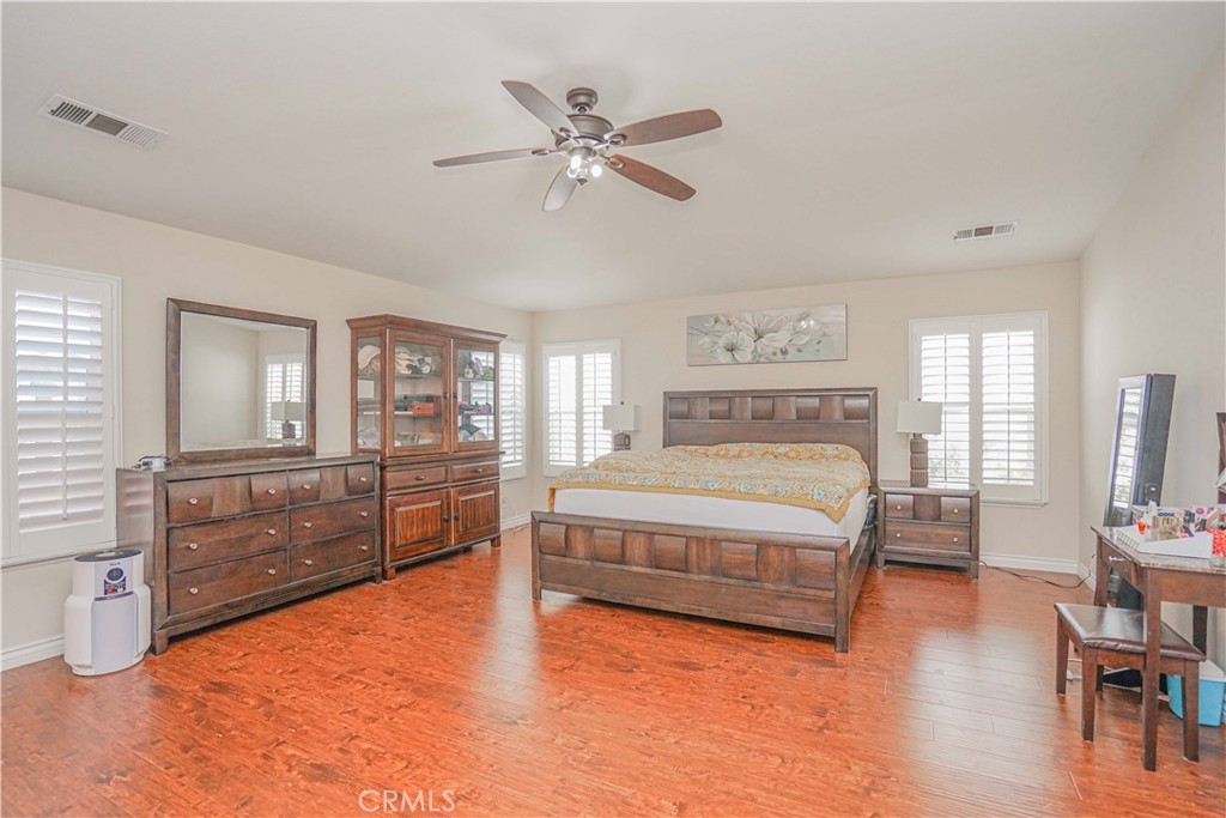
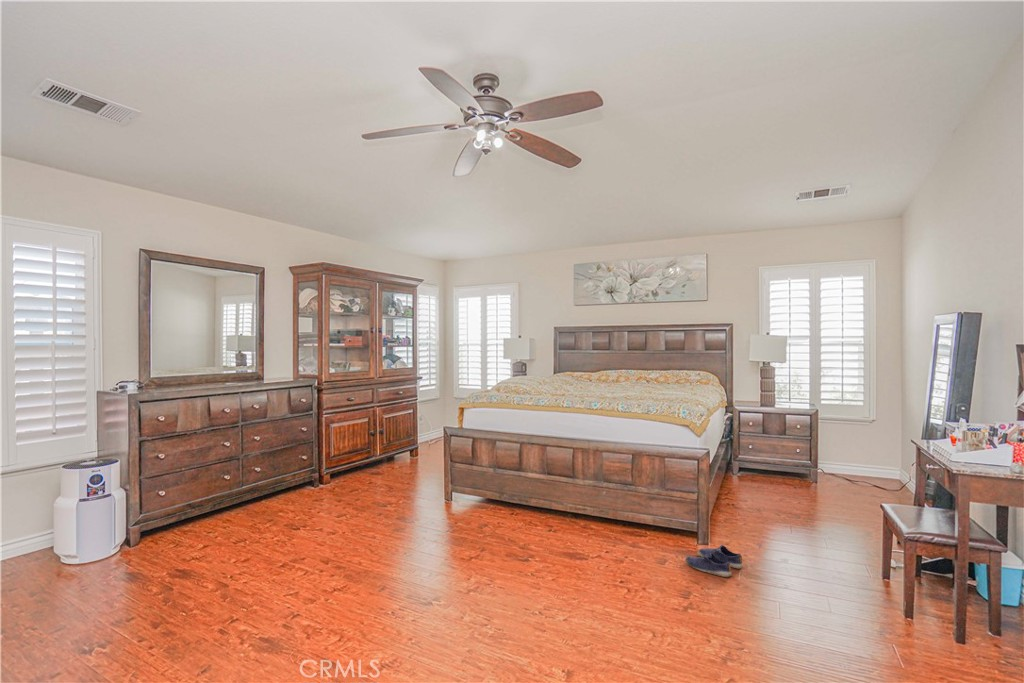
+ shoe (713, 556)
